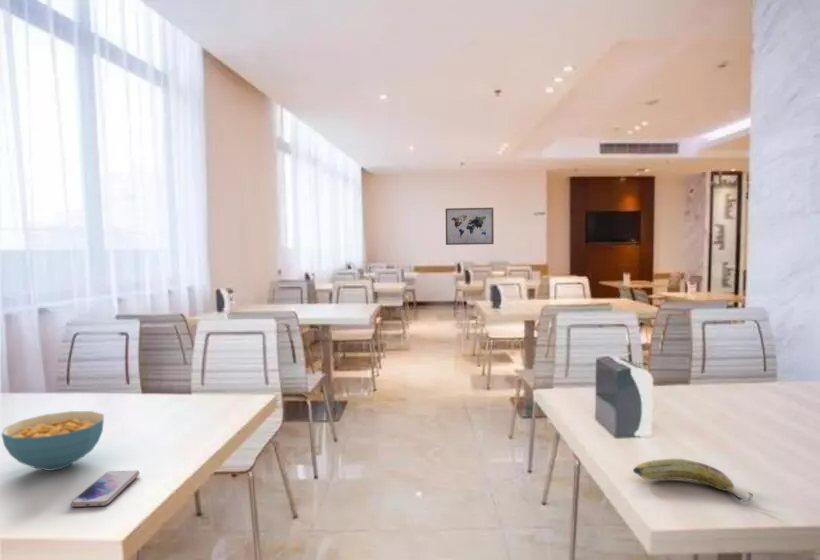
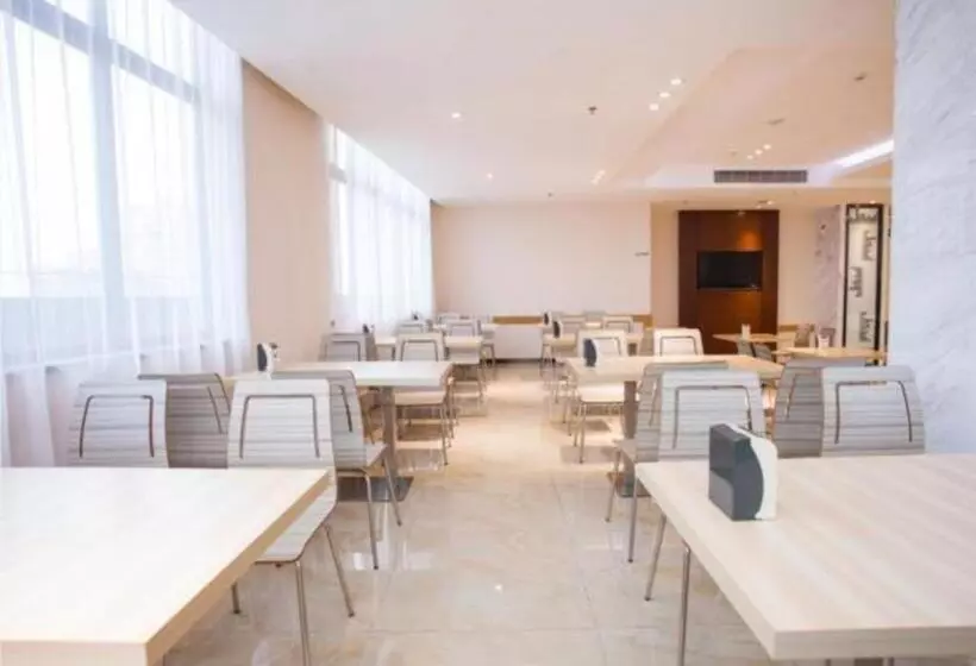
- cereal bowl (56, 444)
- wall art (469, 226)
- fruit (691, 475)
- smartphone (107, 487)
